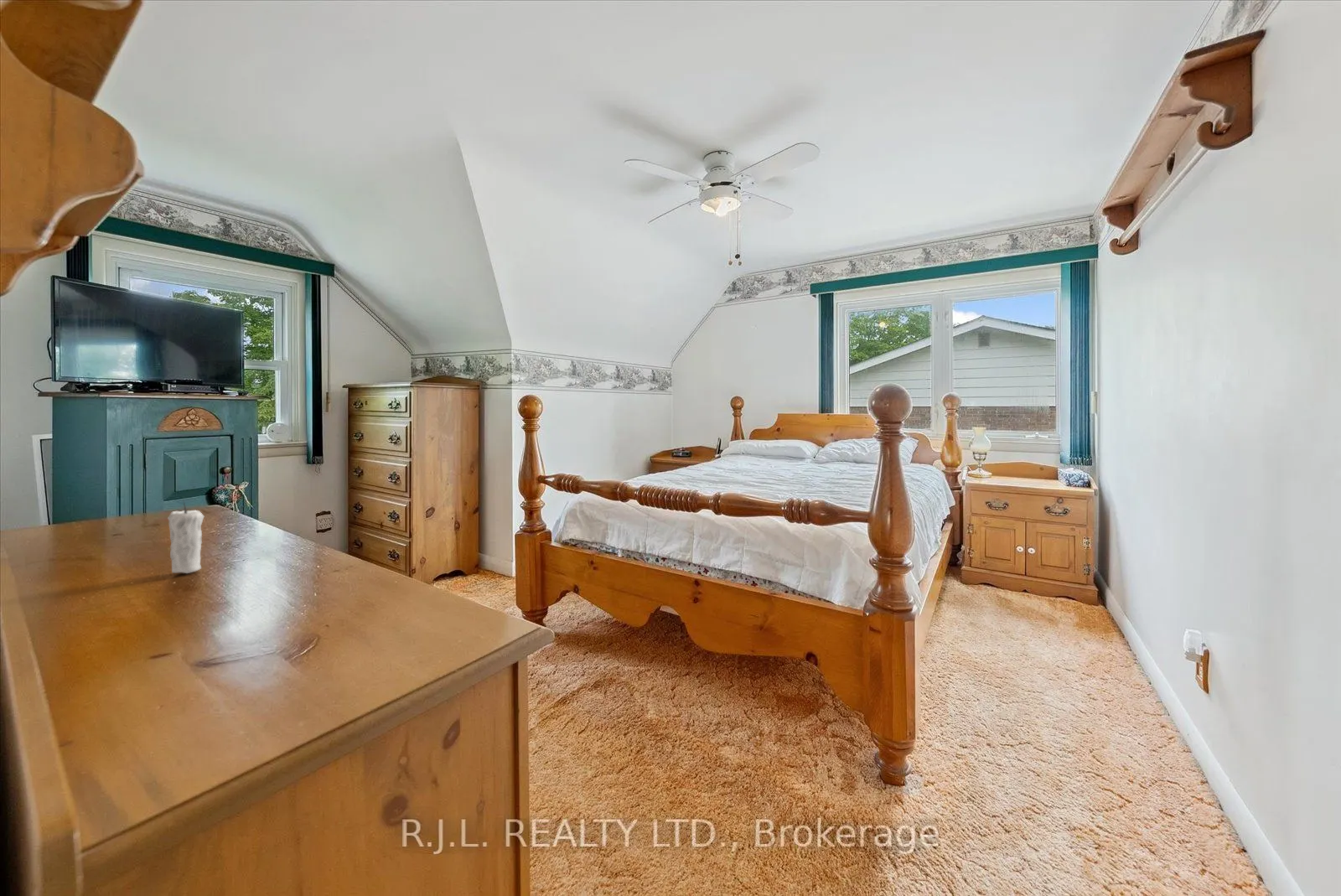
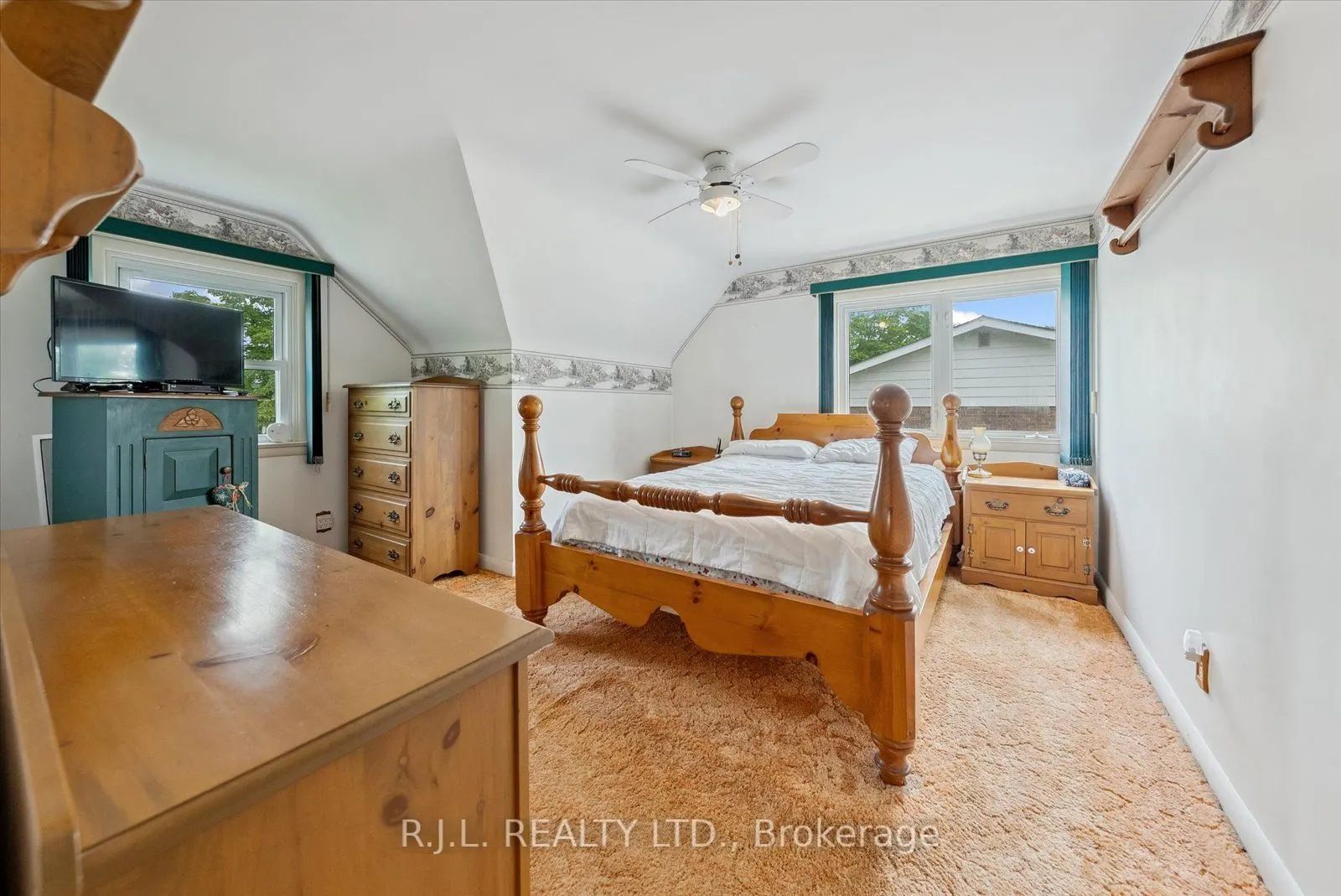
- candle (185, 535)
